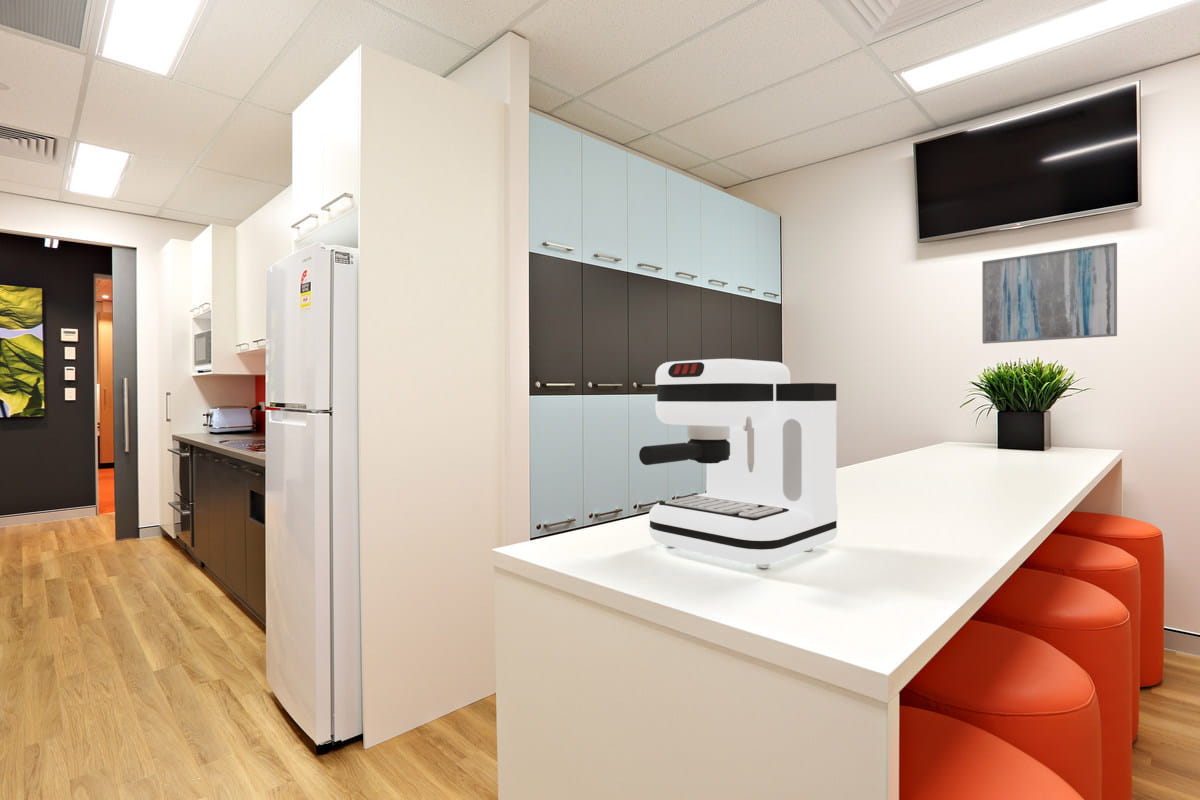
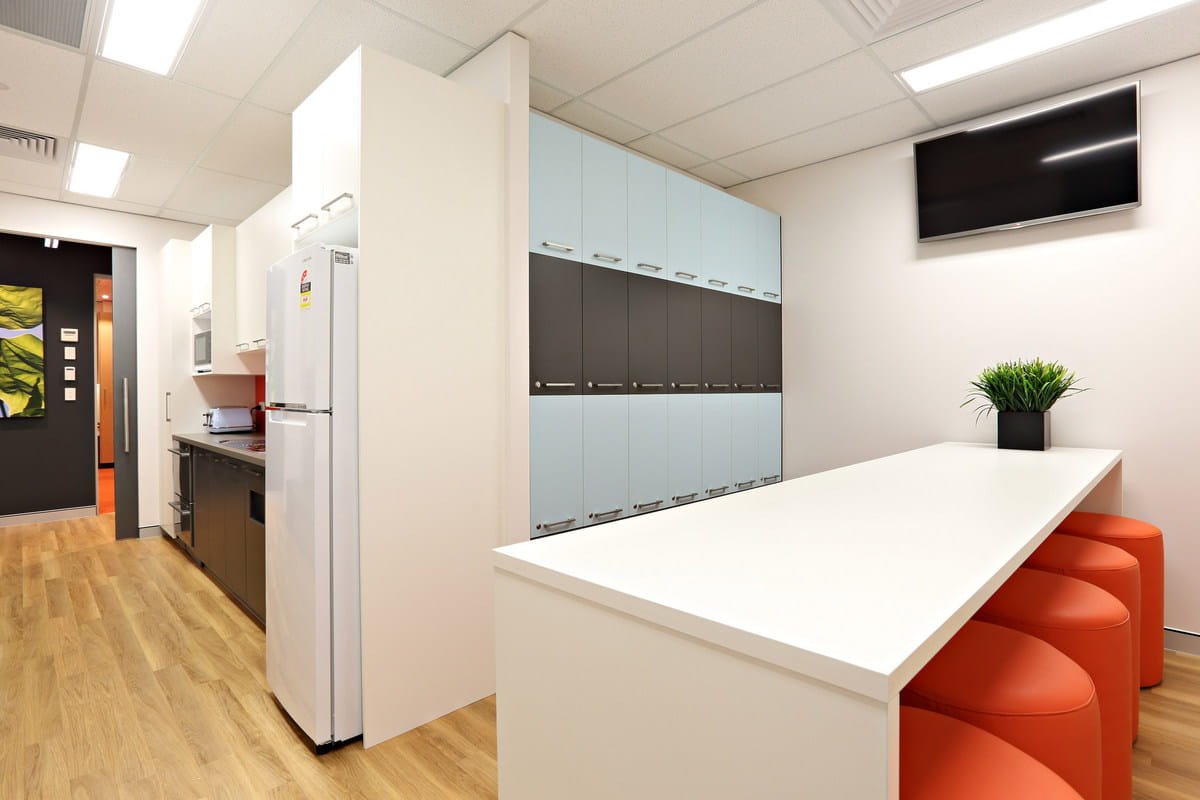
- coffee maker (736, 454)
- wall art (1045, 296)
